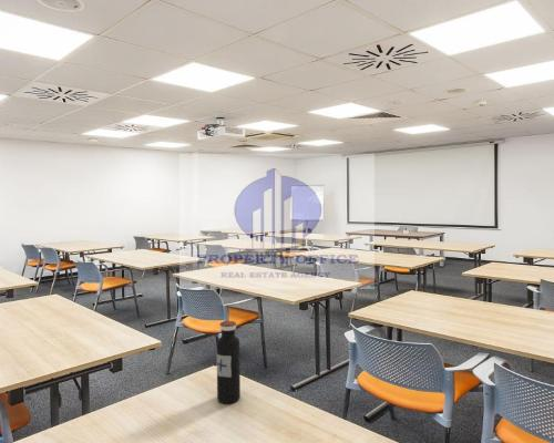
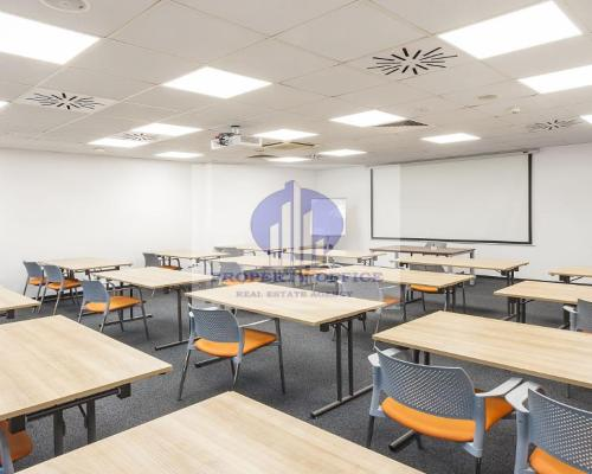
- water bottle (228, 360)
